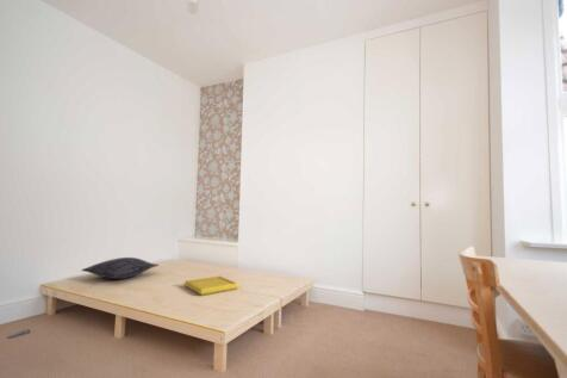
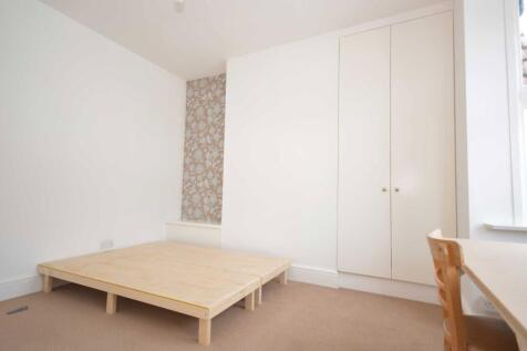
- serving tray (211, 284)
- pillow (120, 267)
